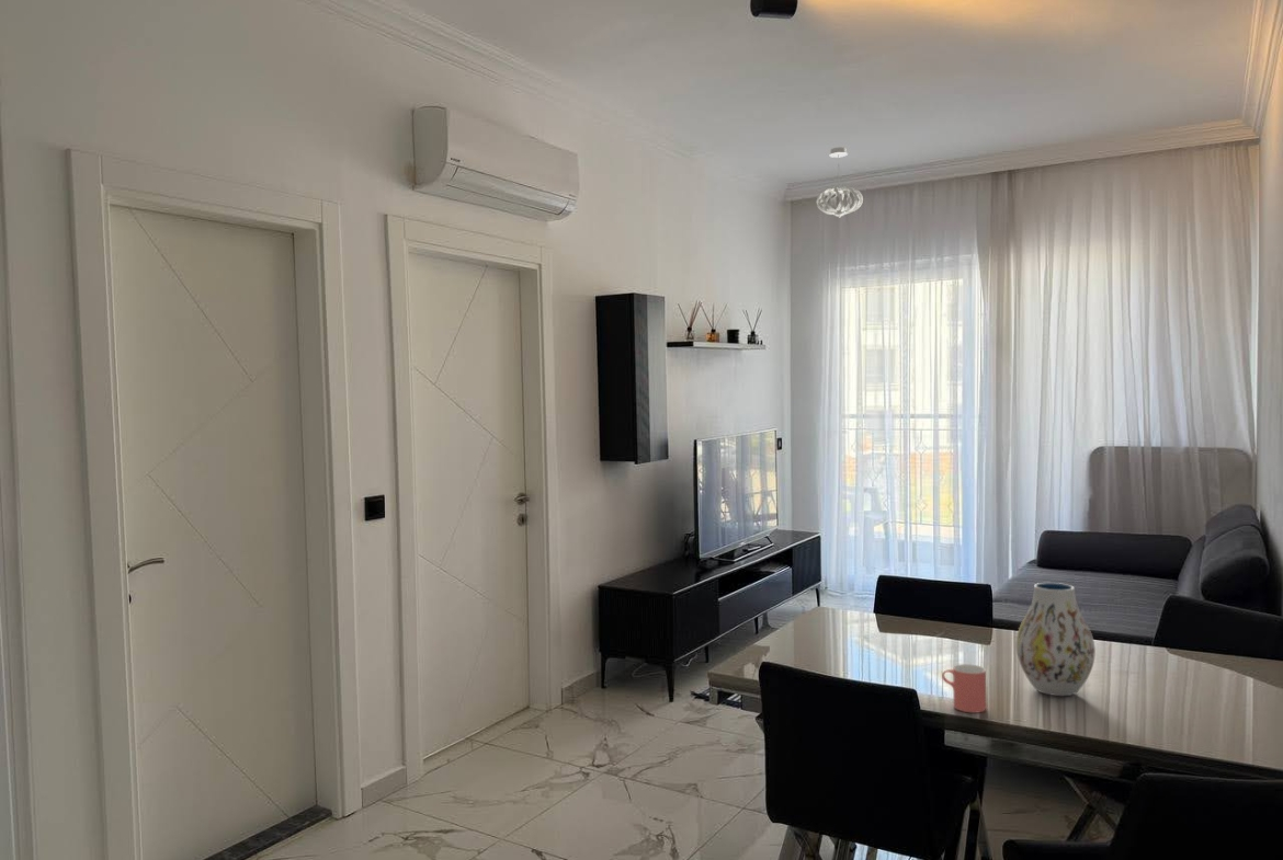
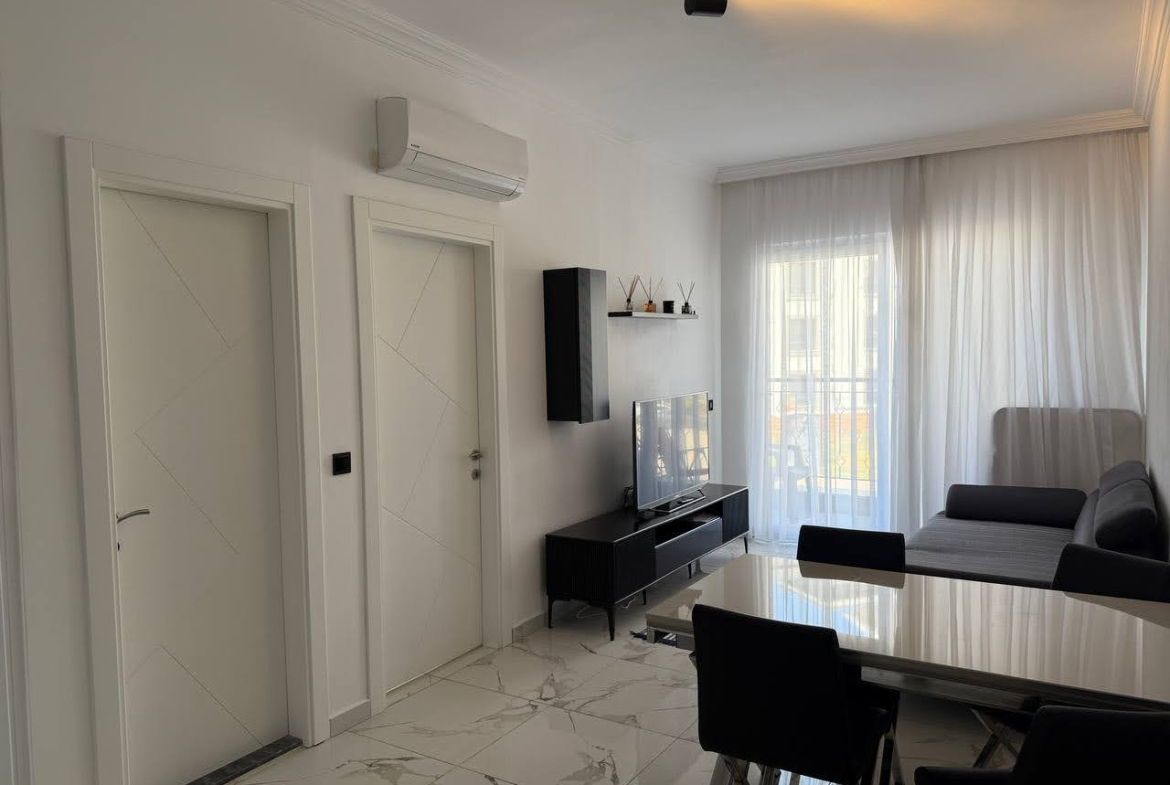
- cup (963, 686)
- vase (1054, 639)
- pendant light (839, 183)
